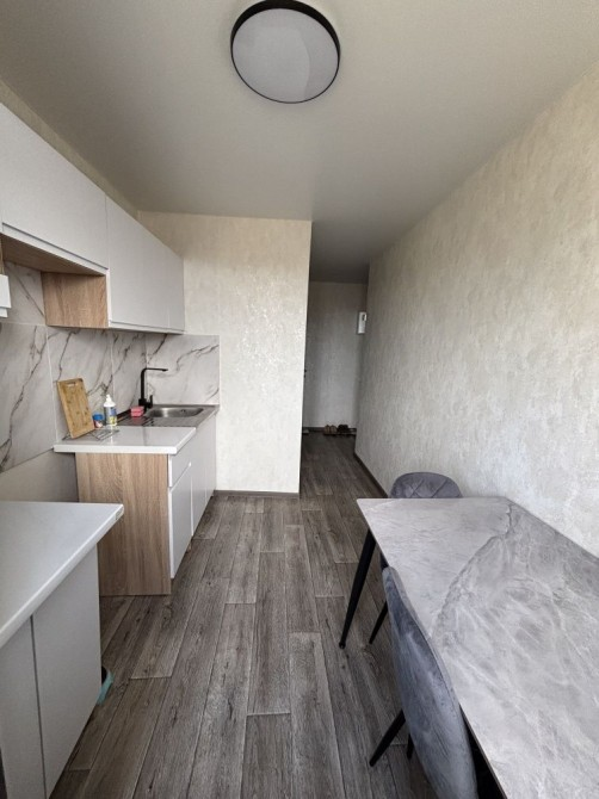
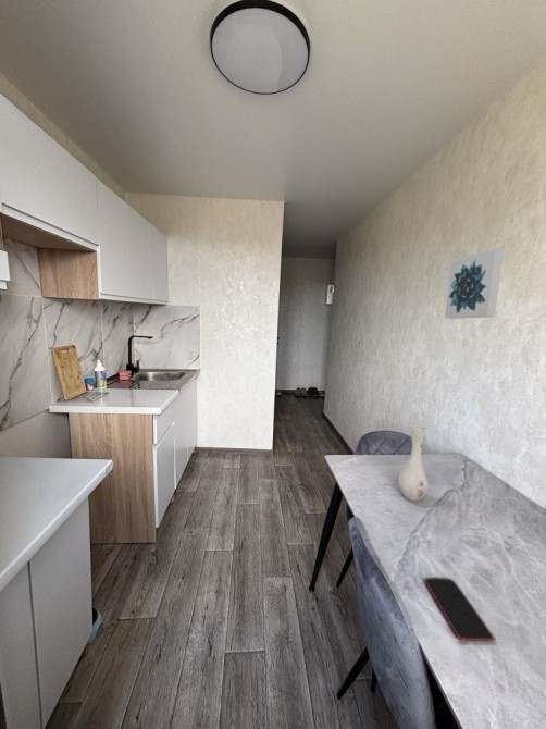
+ wall art (471, 286)
+ smartphone (455, 605)
+ vase (414, 461)
